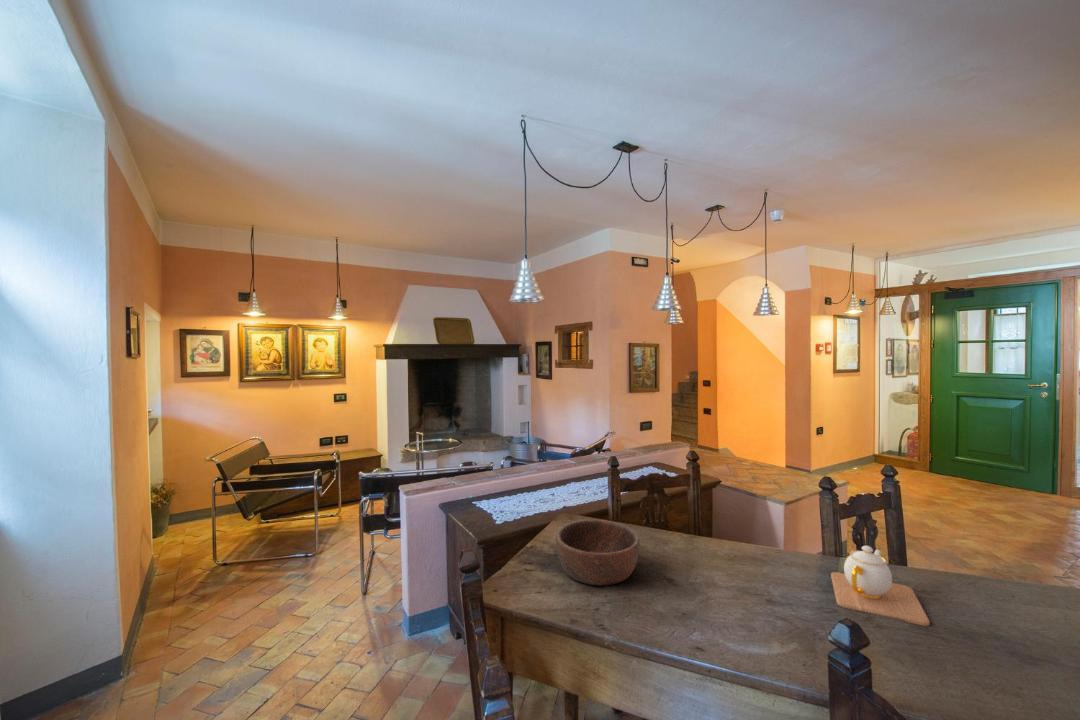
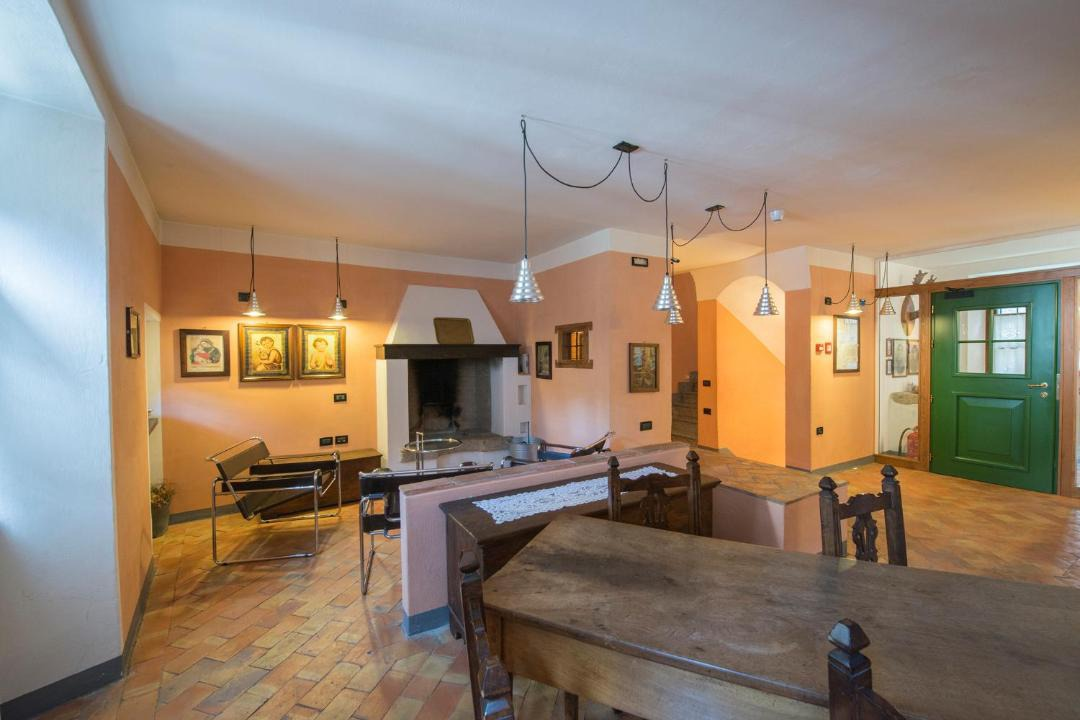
- teapot (875, 573)
- wooden bowl (597, 552)
